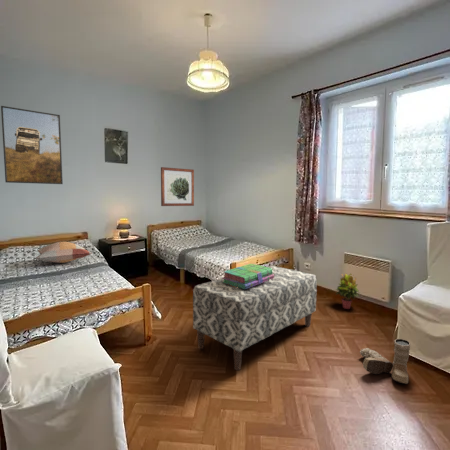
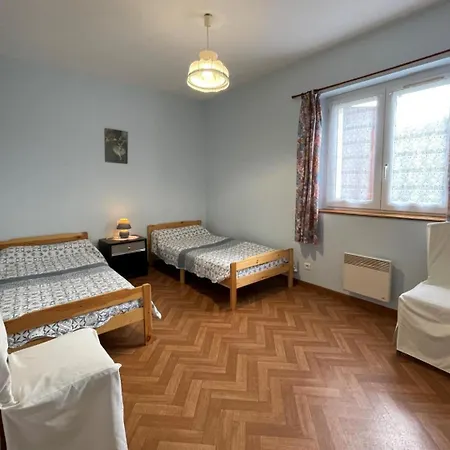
- boots (383, 357)
- wall art (178, 187)
- potted plant (347, 290)
- bench (259, 308)
- decorative pillow (64, 251)
- stack of books (248, 276)
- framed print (33, 147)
